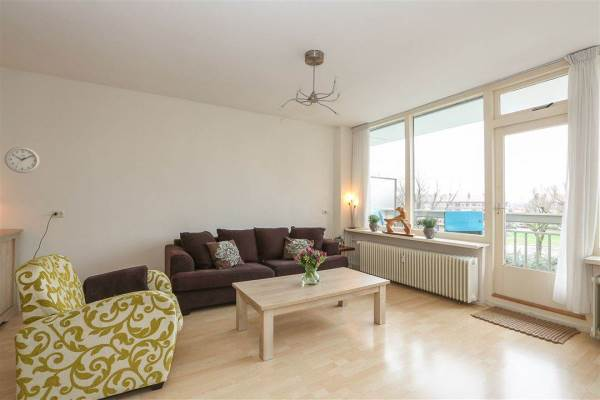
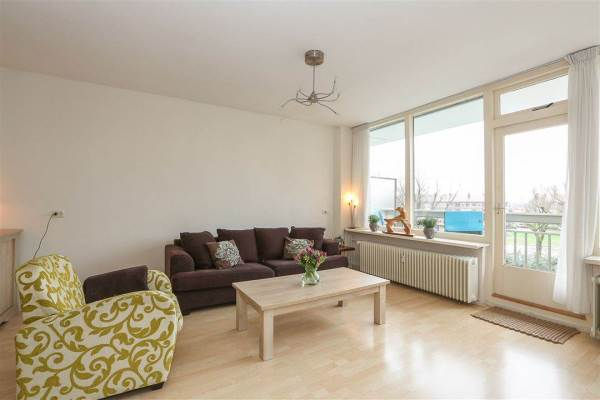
- wall clock (22, 159)
